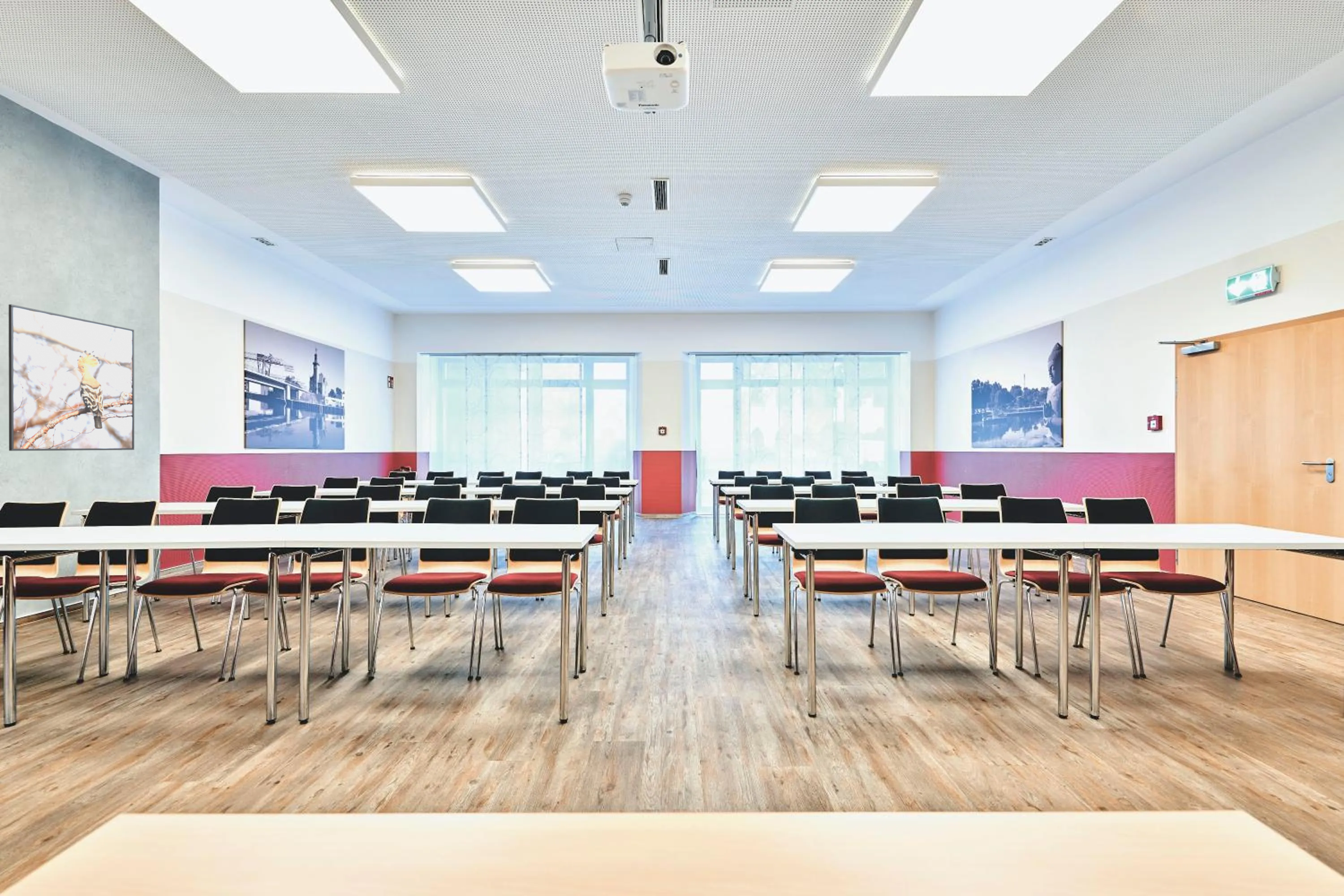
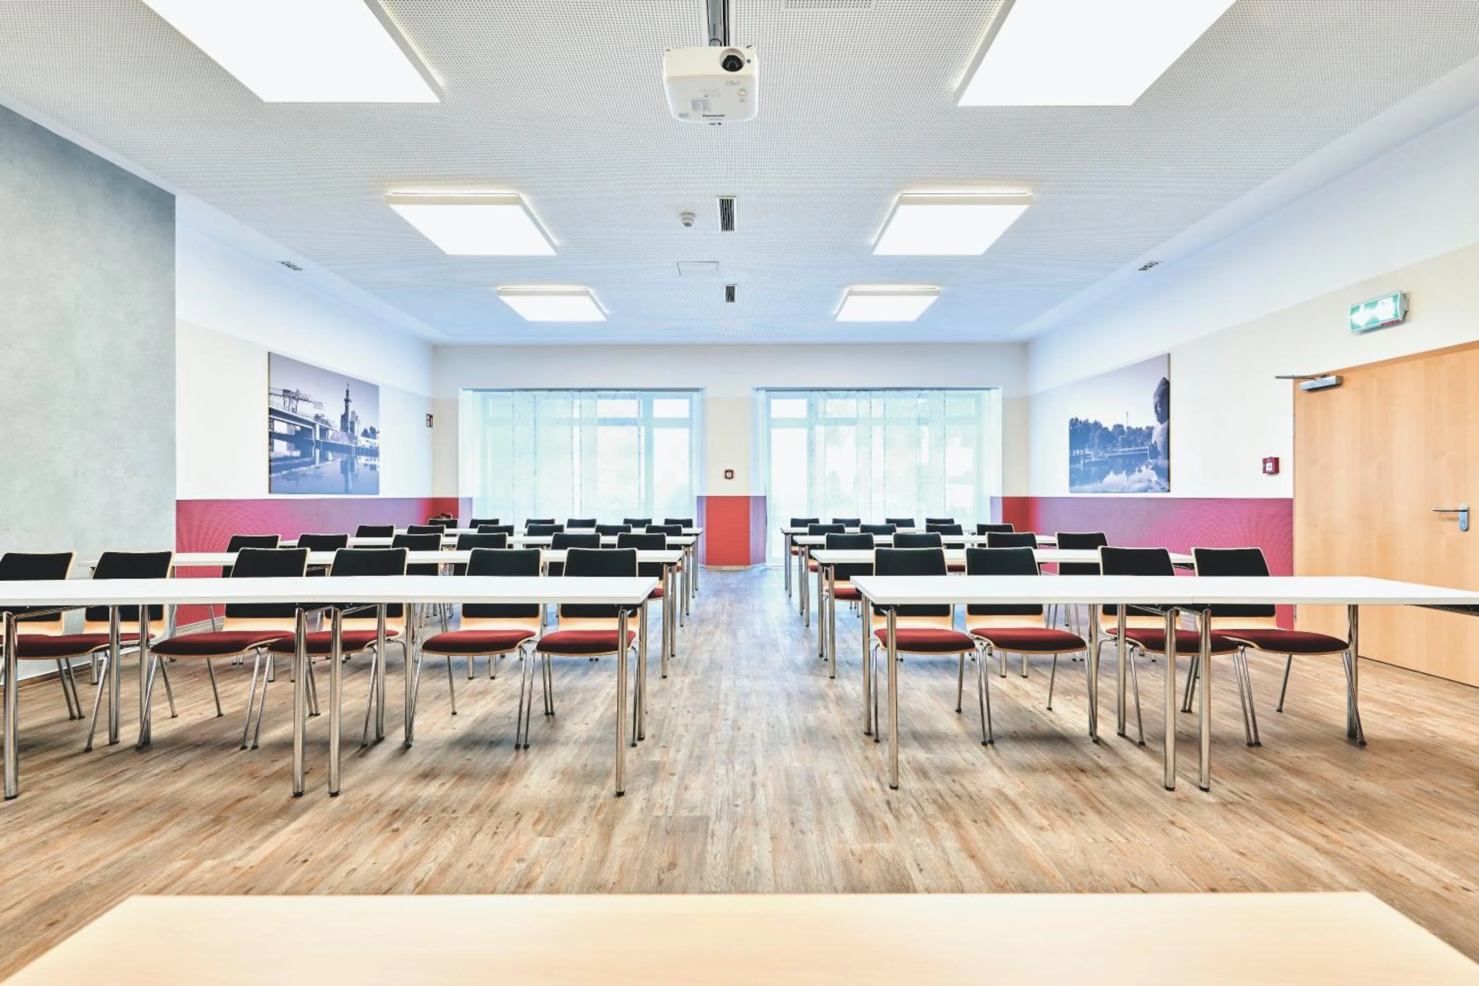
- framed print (78, 384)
